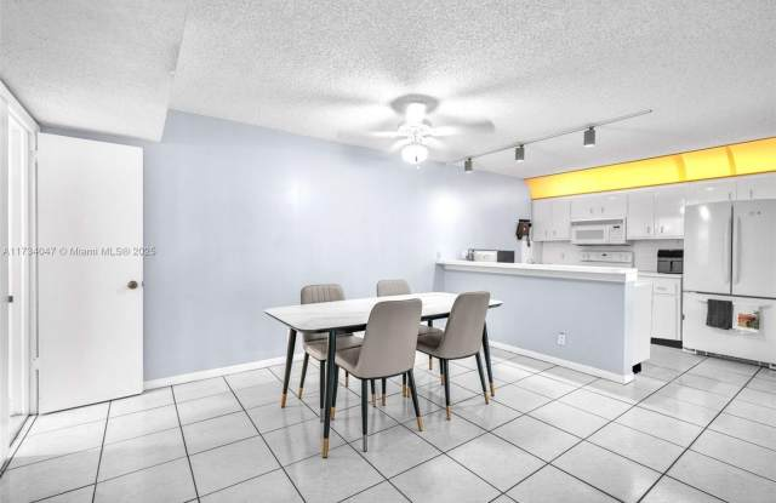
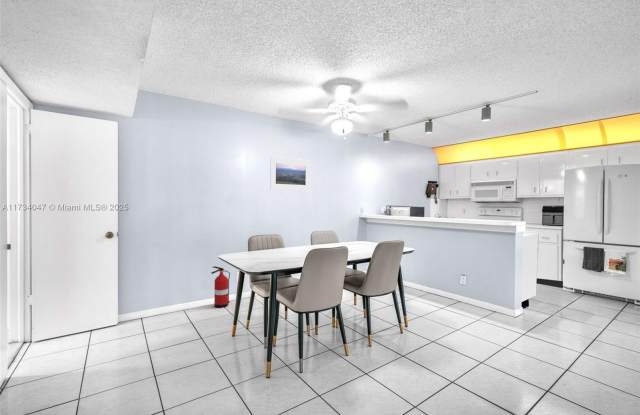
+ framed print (291, 174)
+ fire extinguisher (220, 285)
